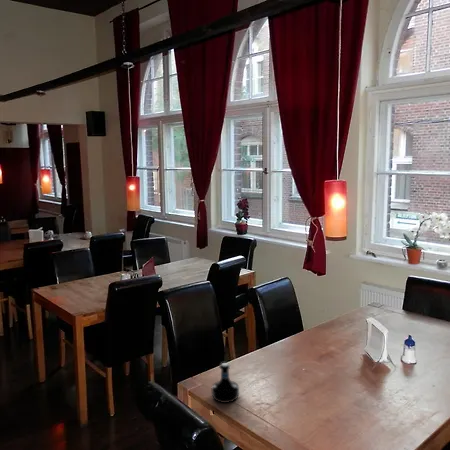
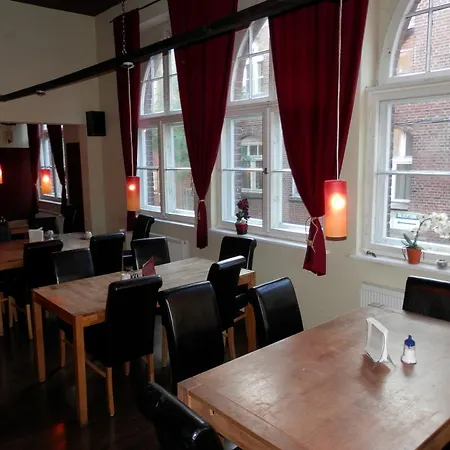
- tequila bottle (225, 380)
